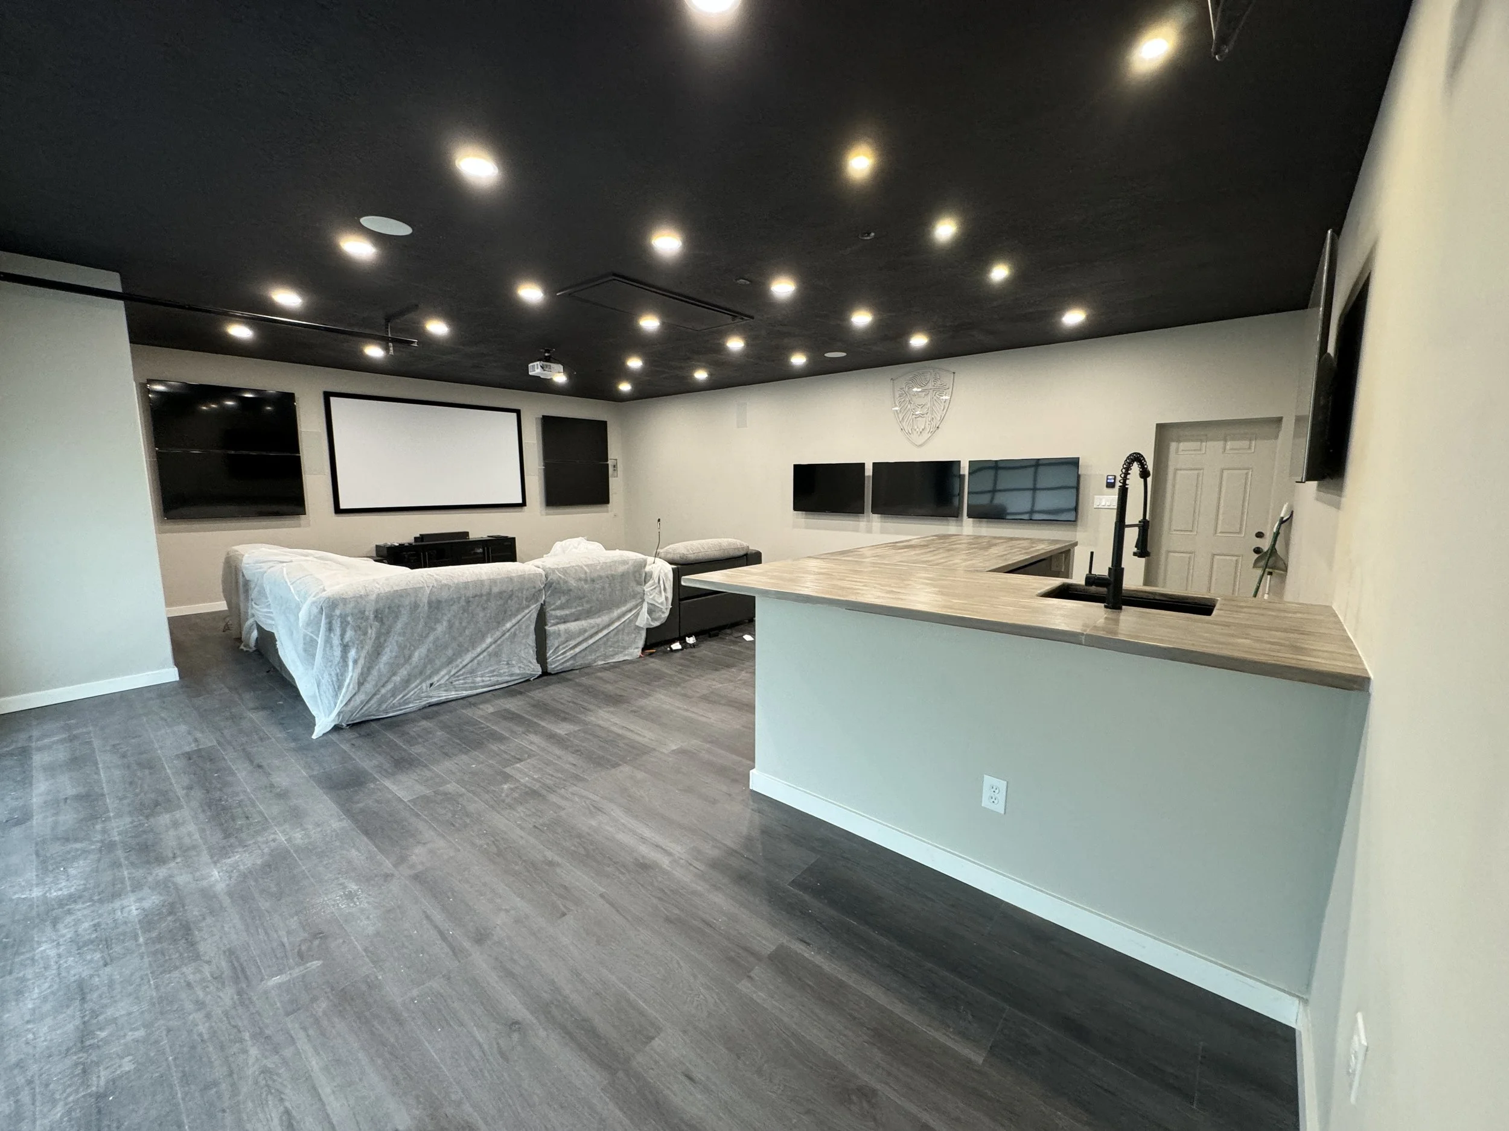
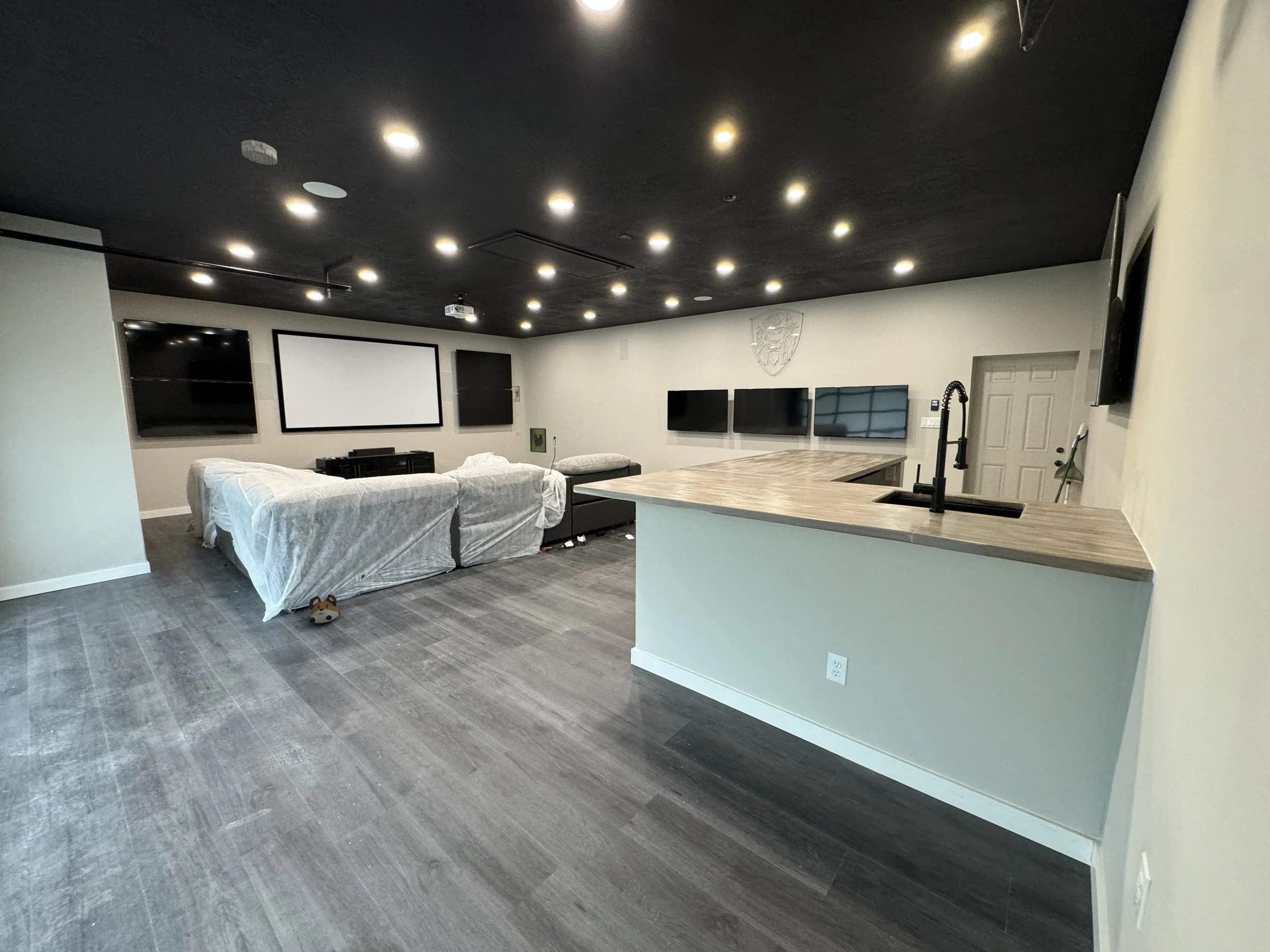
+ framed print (538, 440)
+ smoke detector (259, 152)
+ plush toy (326, 606)
